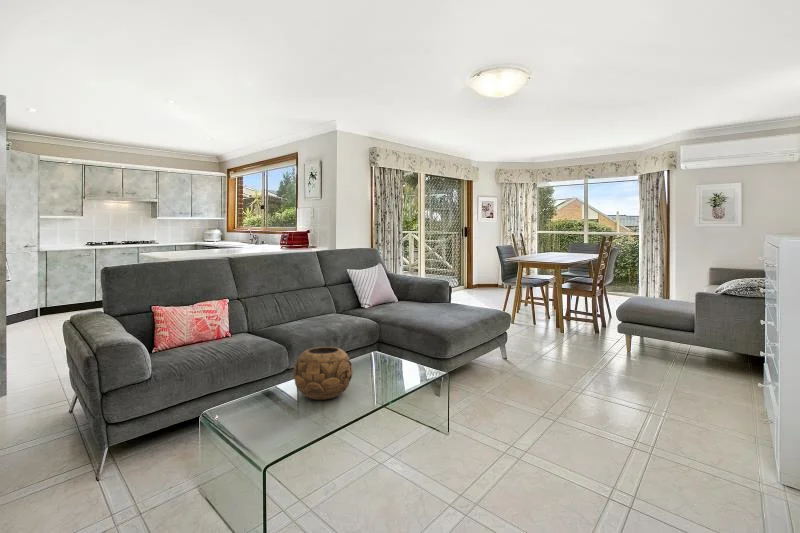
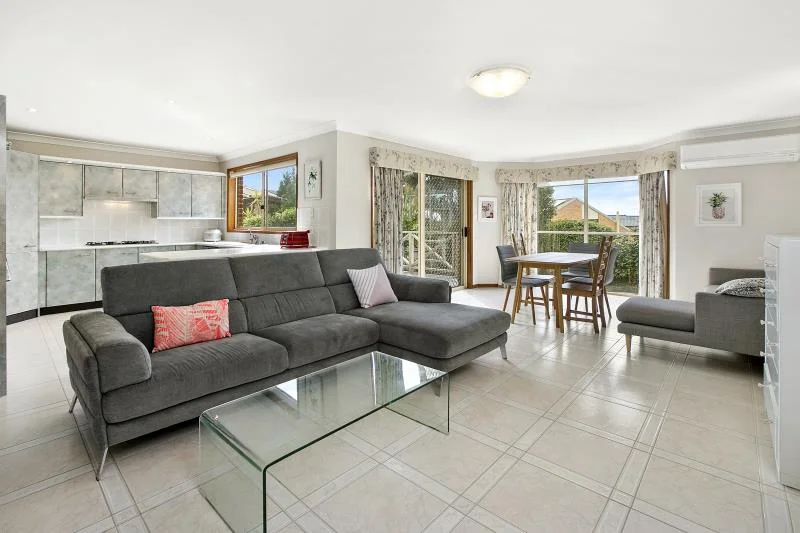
- decorative bowl (323, 372)
